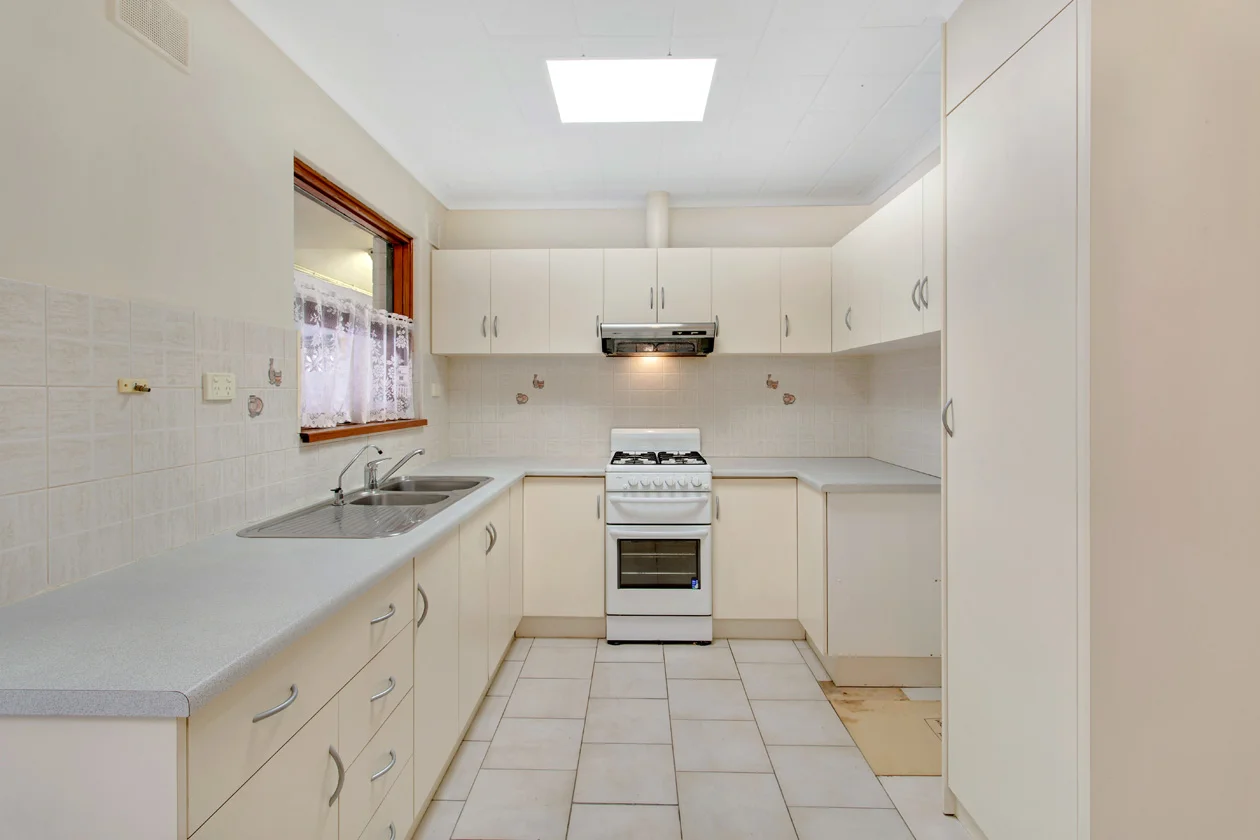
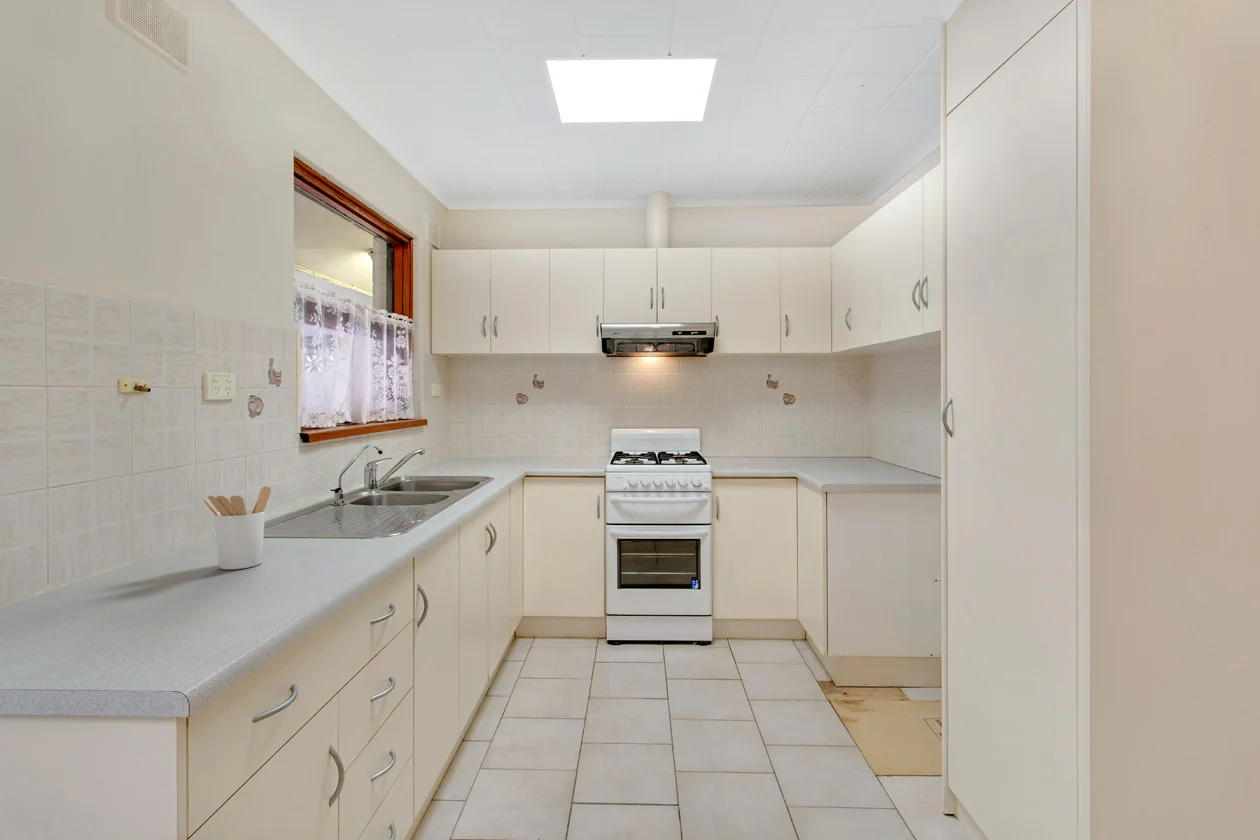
+ utensil holder (236, 527)
